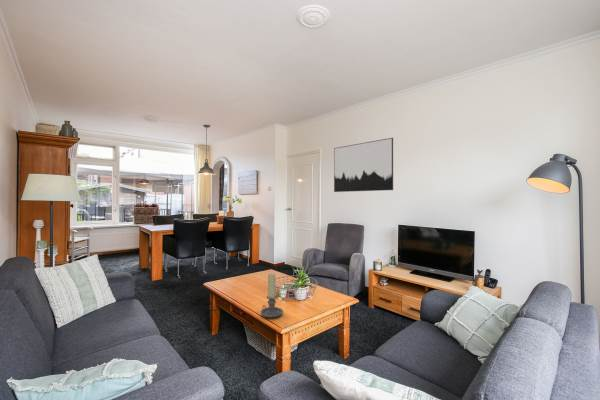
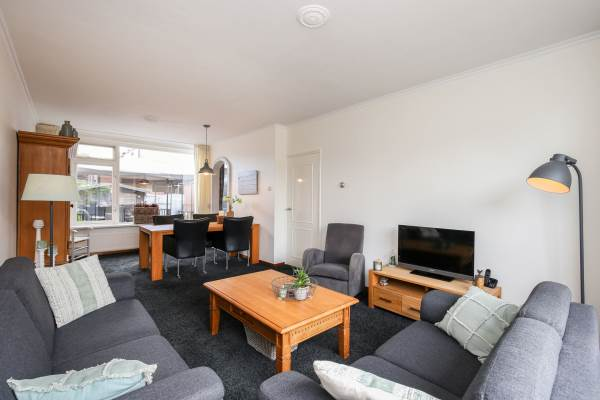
- wall art (361, 167)
- candle holder (270, 293)
